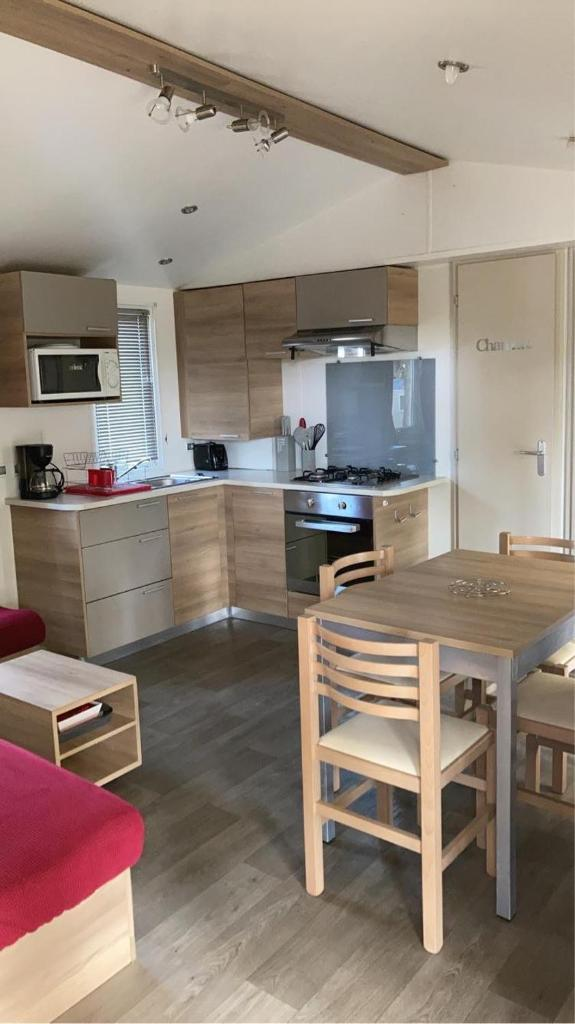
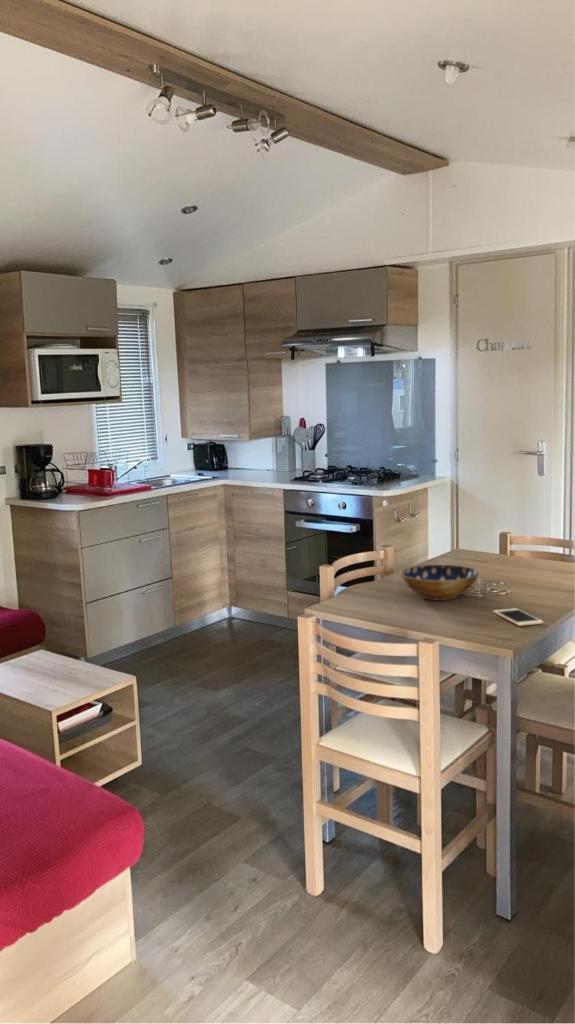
+ bowl (439, 584)
+ cell phone (517, 616)
